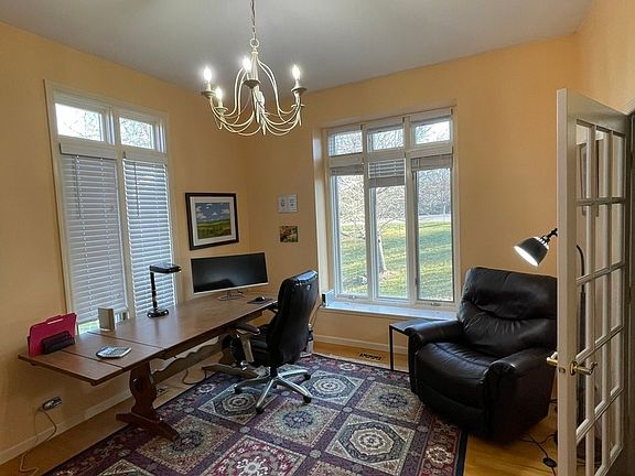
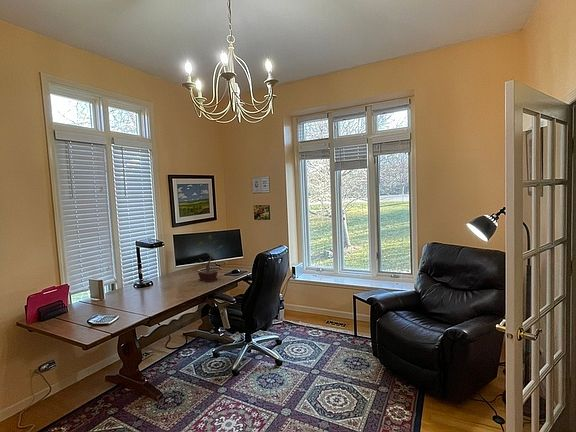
+ potted plant (209, 259)
